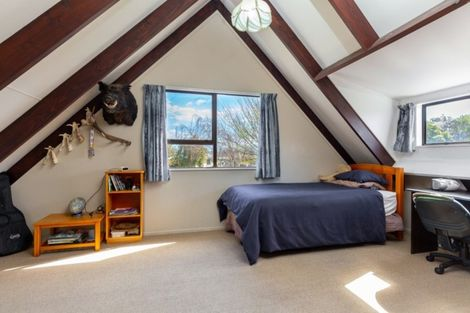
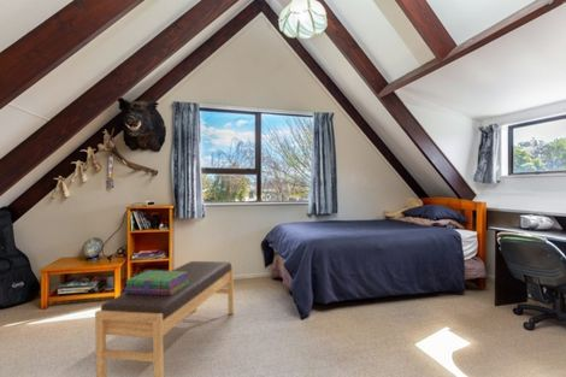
+ bench (181, 310)
+ stack of books (158, 282)
